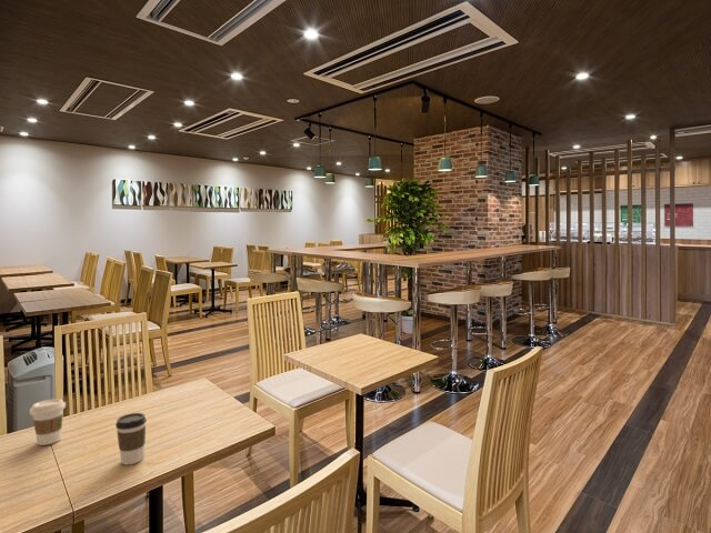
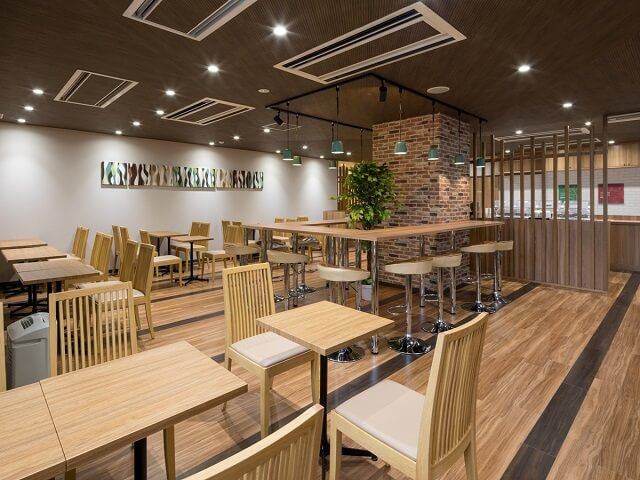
- coffee cup (131, 439)
- coffee cup (48, 421)
